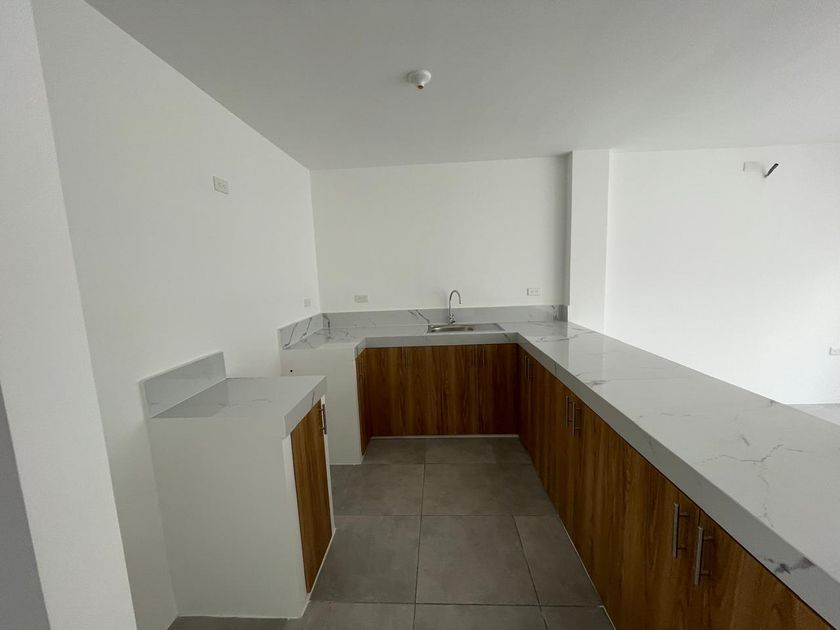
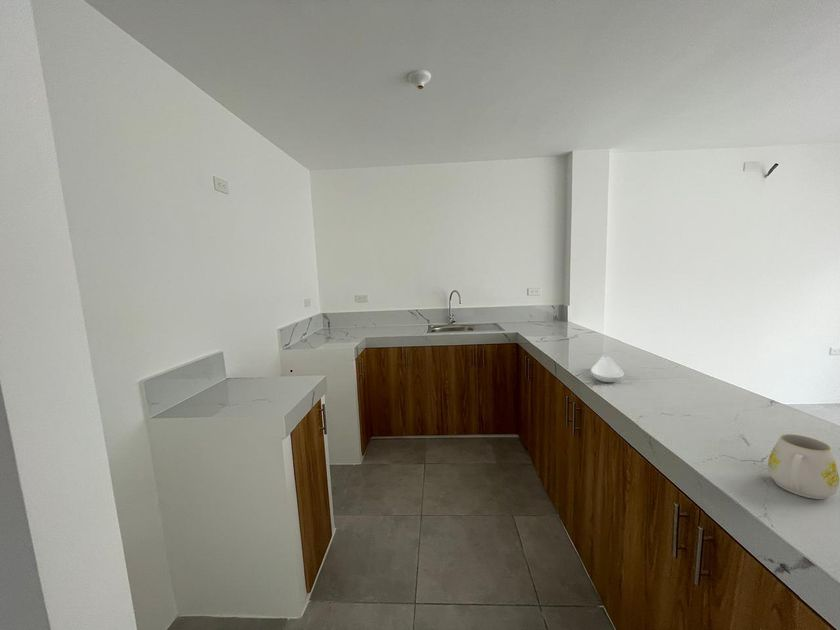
+ spoon rest (605, 368)
+ mug (800, 467)
